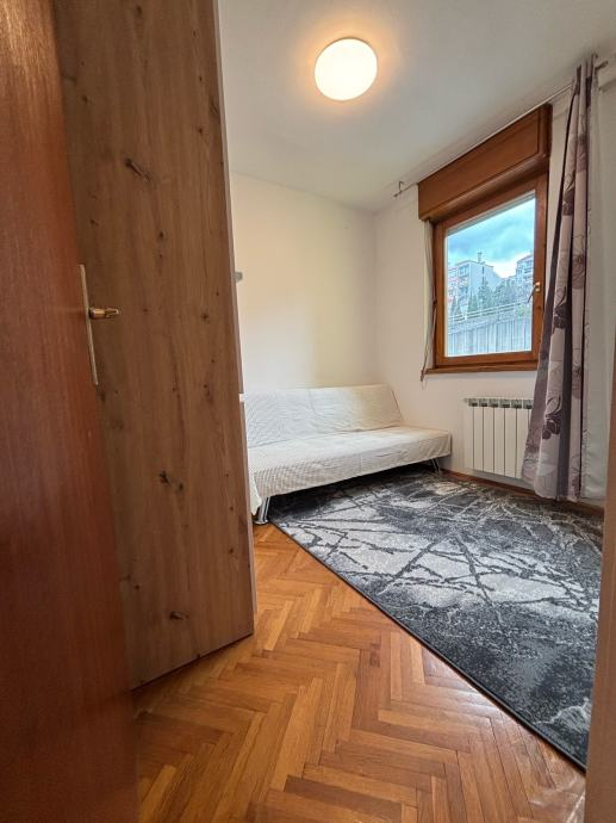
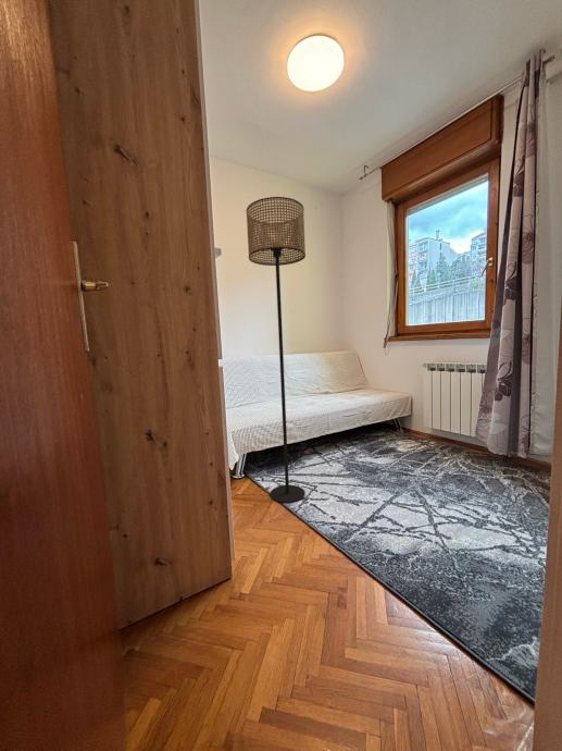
+ floor lamp (282, 358)
